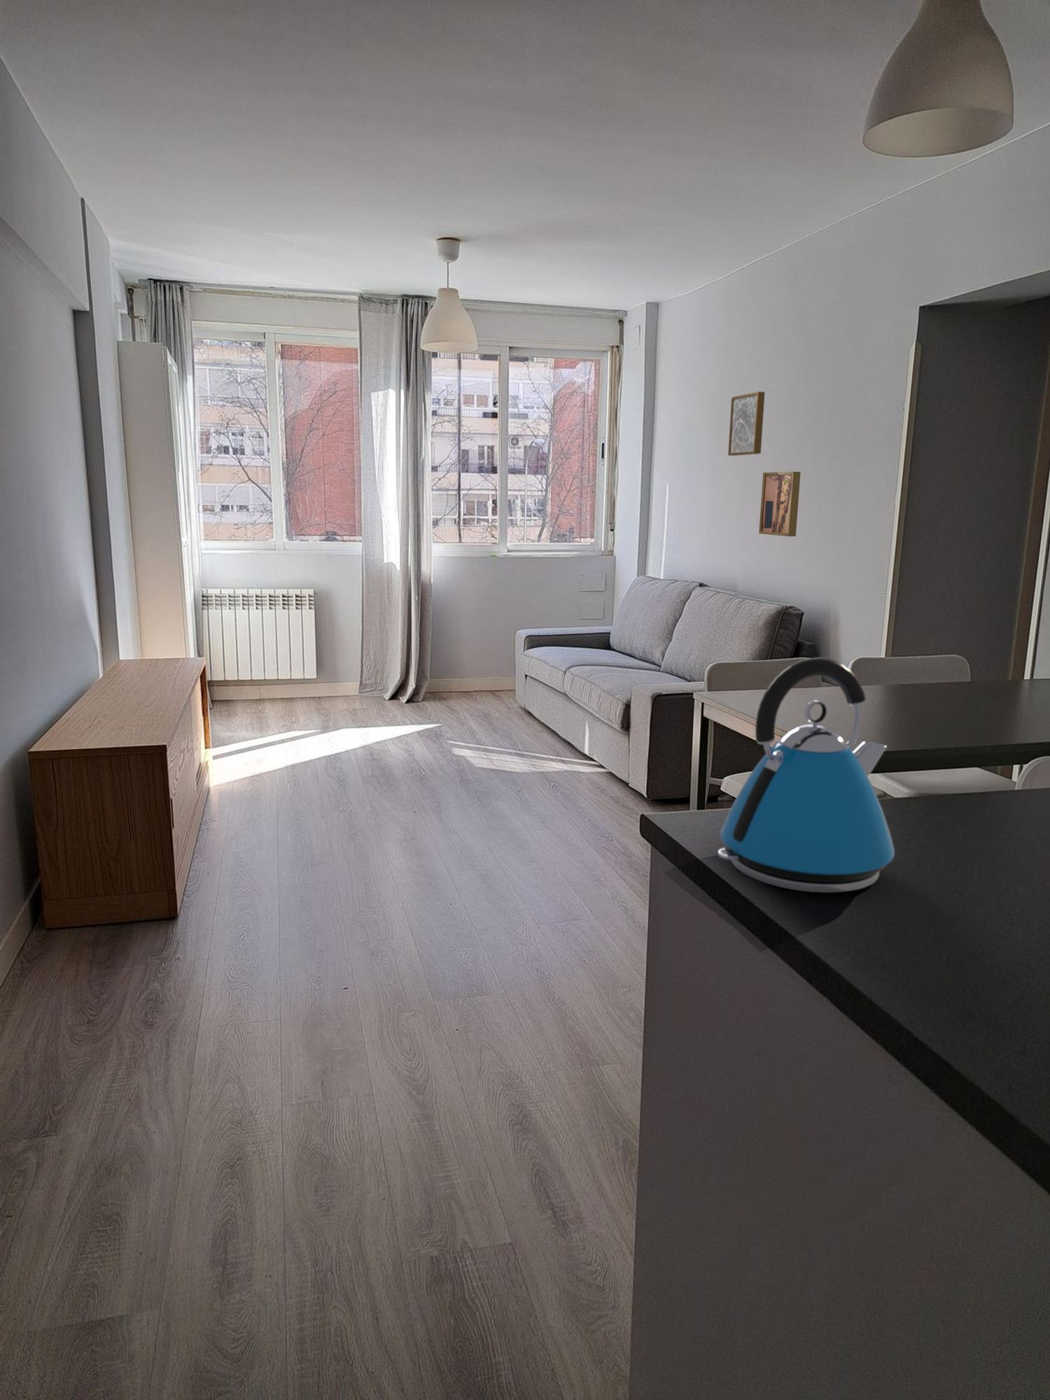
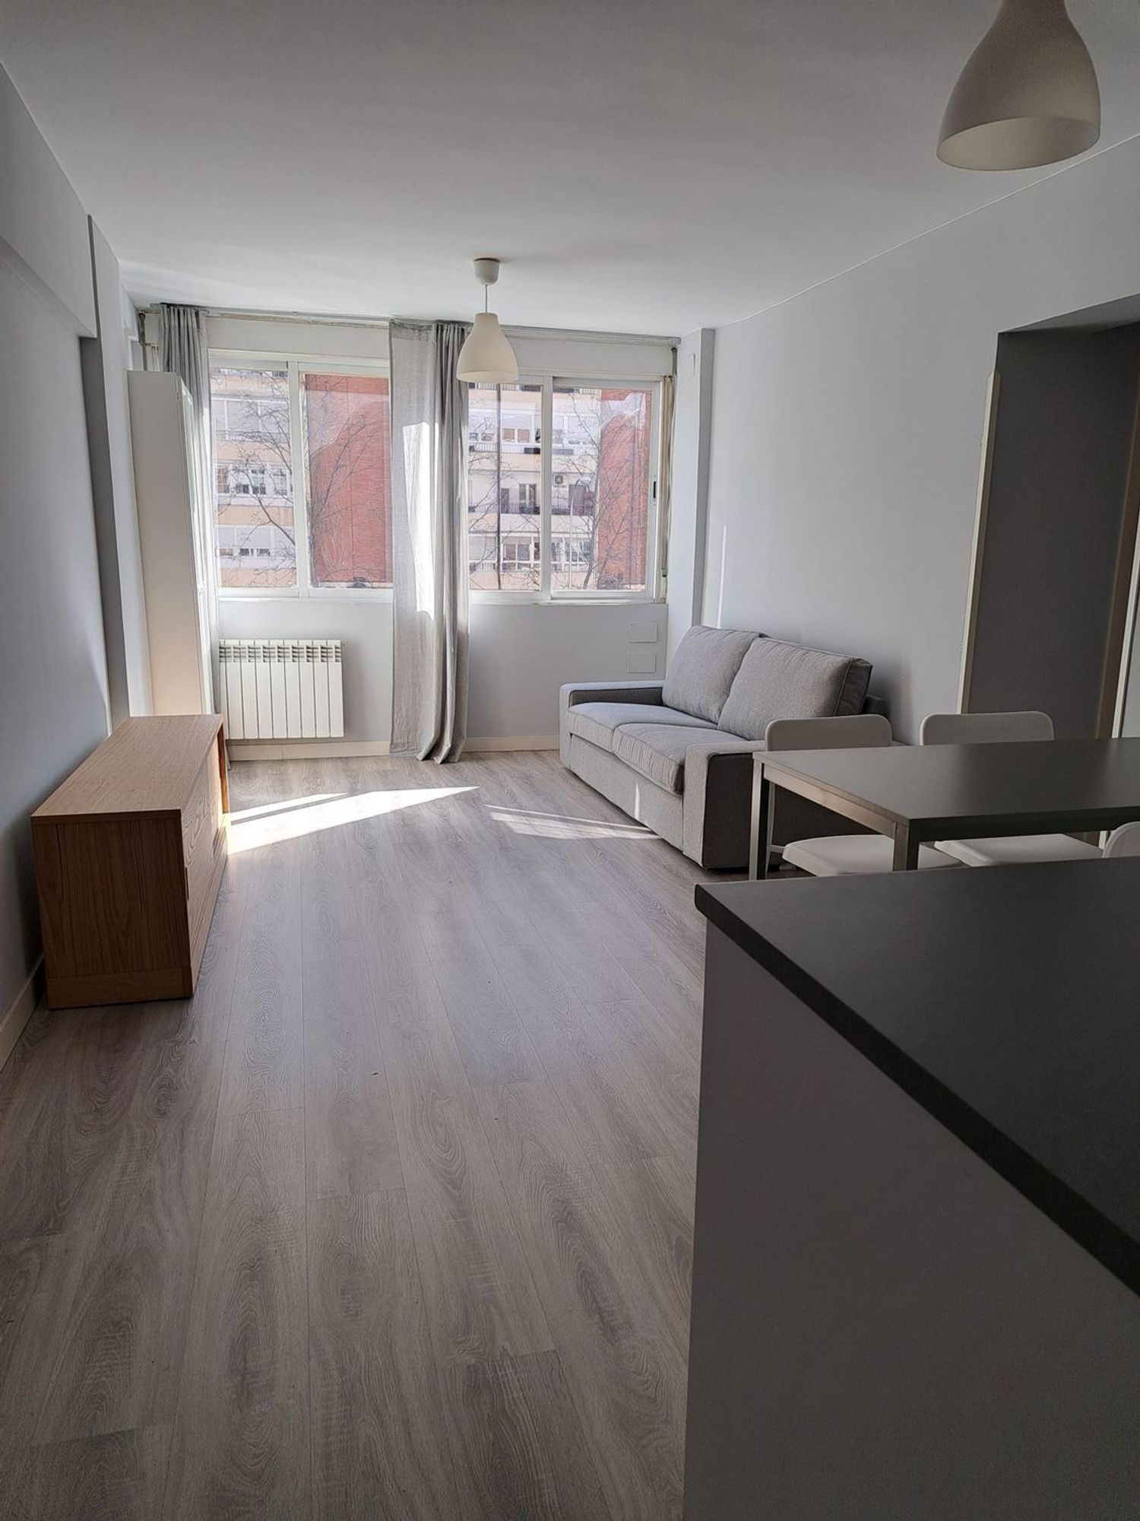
- wall art (746, 424)
- wall art (779, 504)
- kettle (806, 764)
